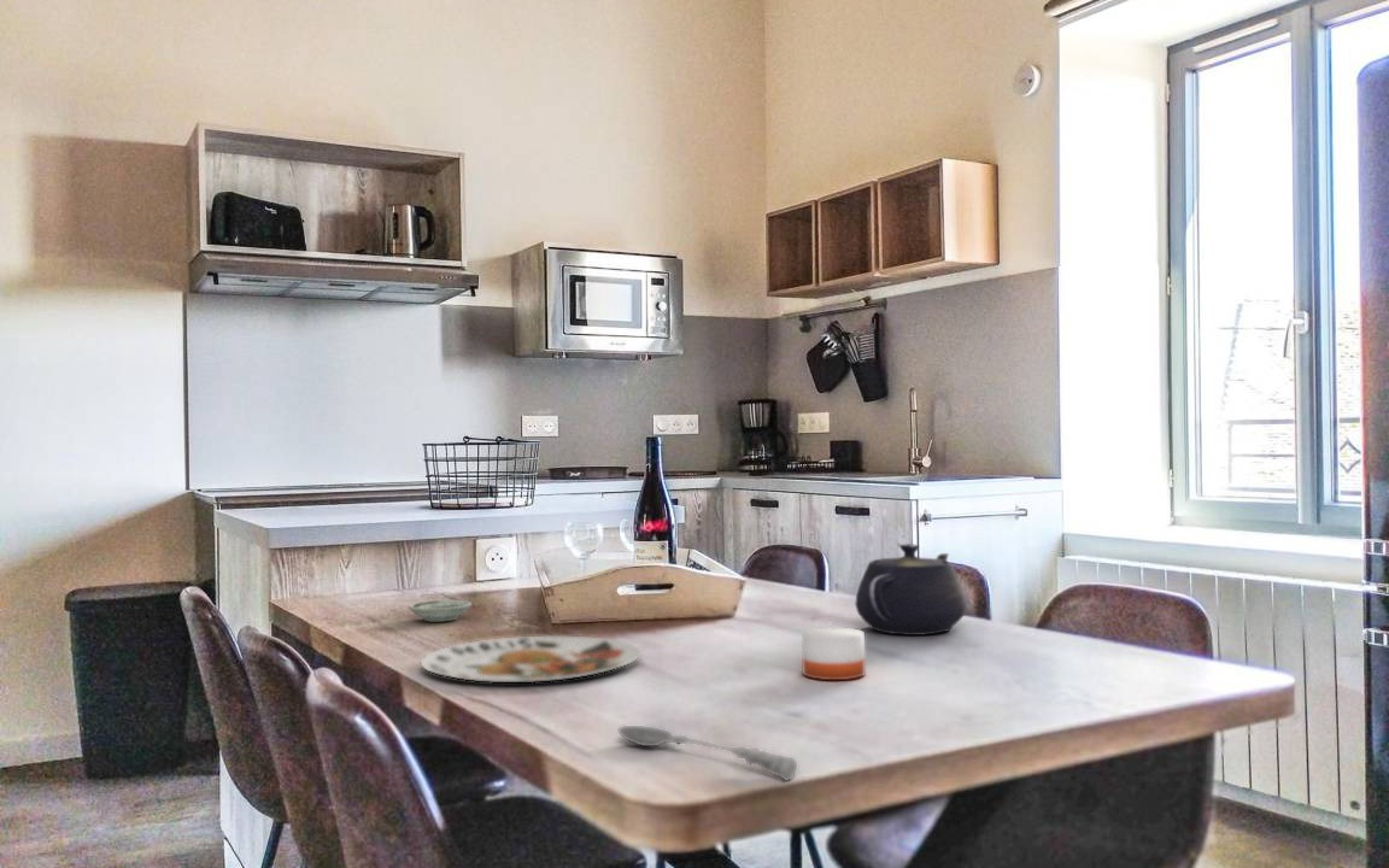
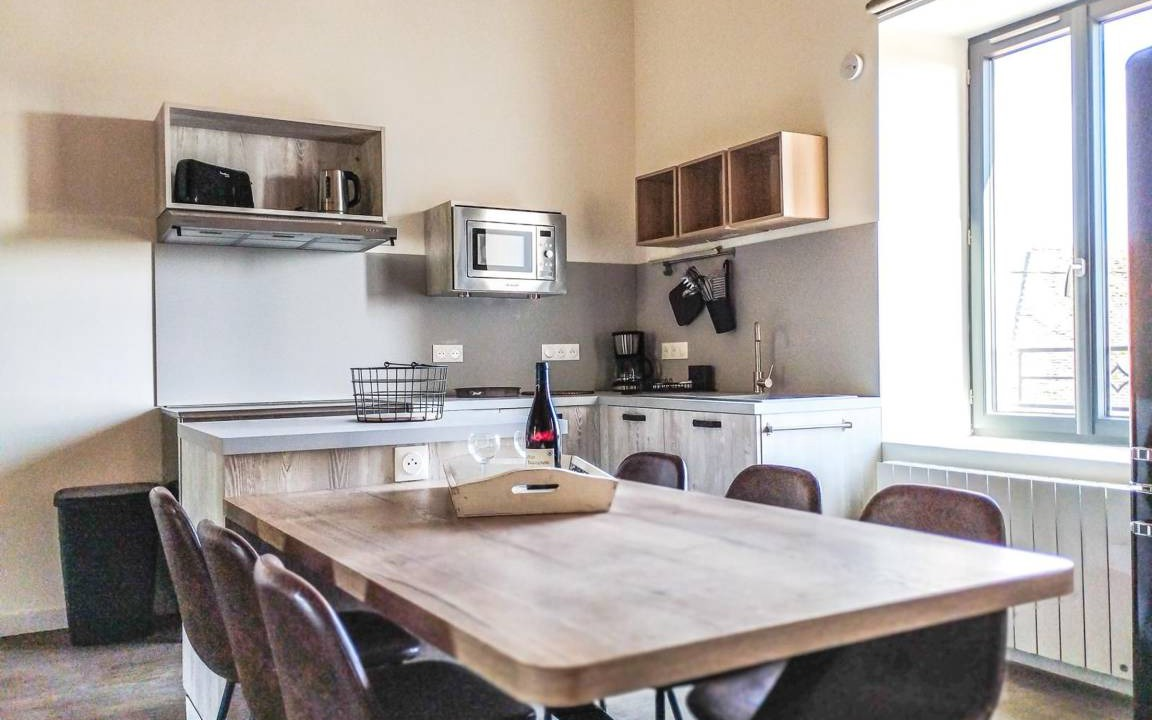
- candle (832, 631)
- teapot (912, 586)
- plate (532, 659)
- soupspoon (701, 744)
- saucer (440, 611)
